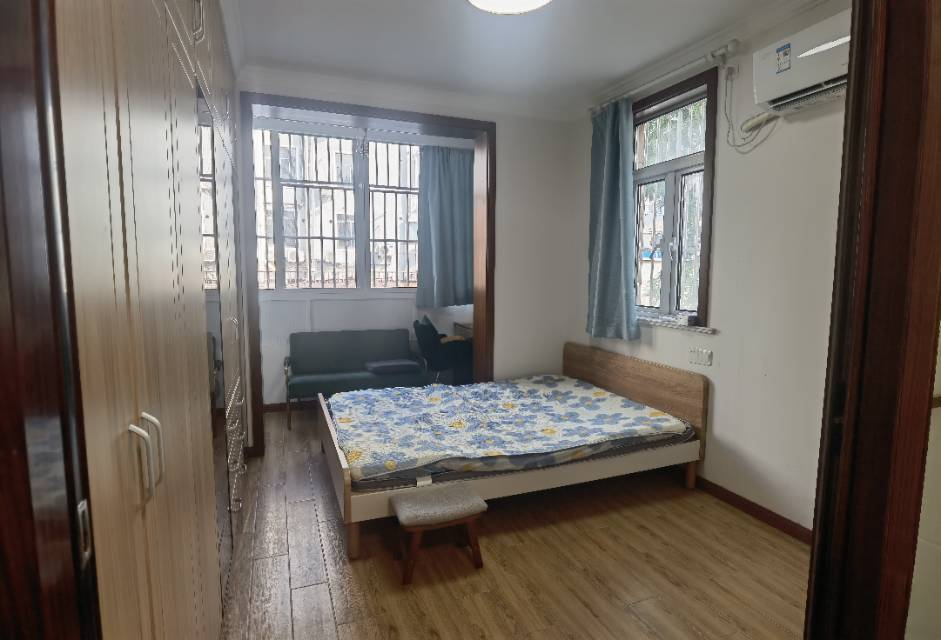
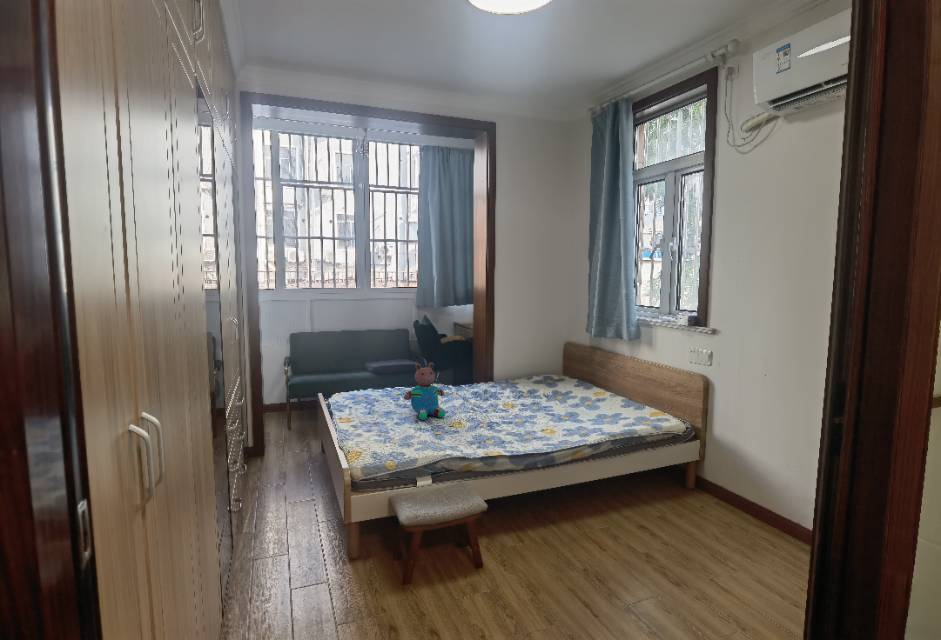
+ teddy bear (427, 390)
